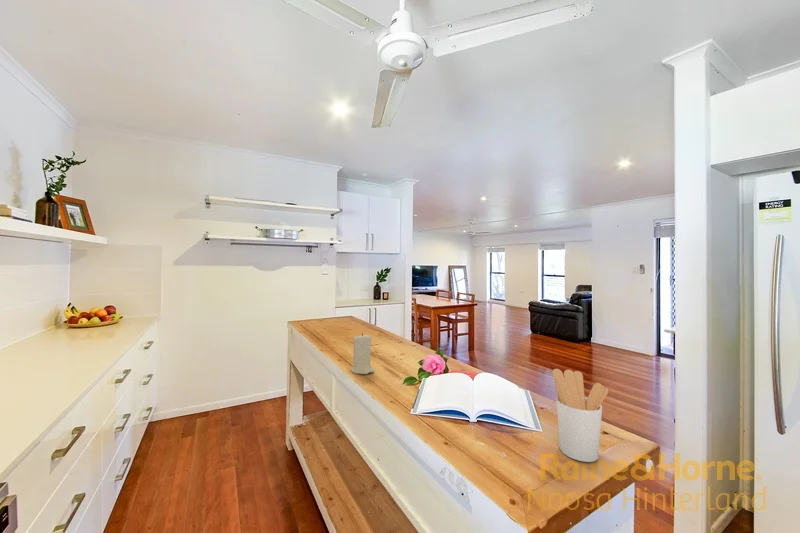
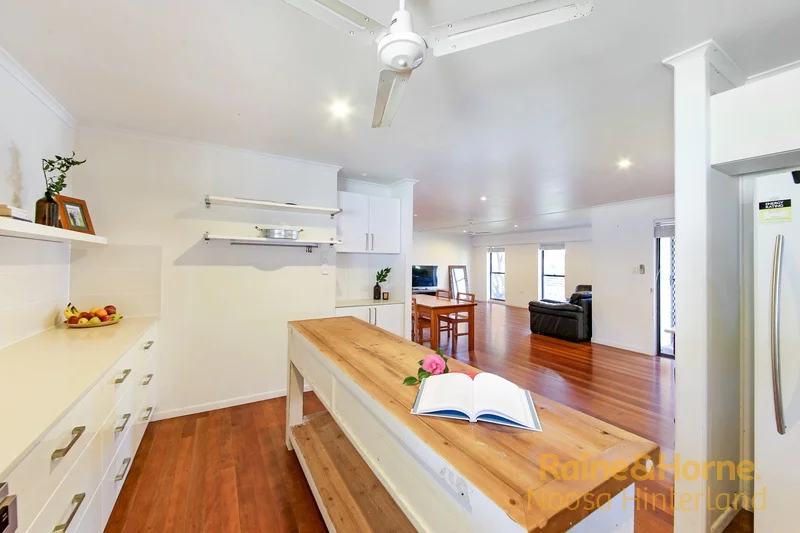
- utensil holder (574, 410)
- candle (362, 351)
